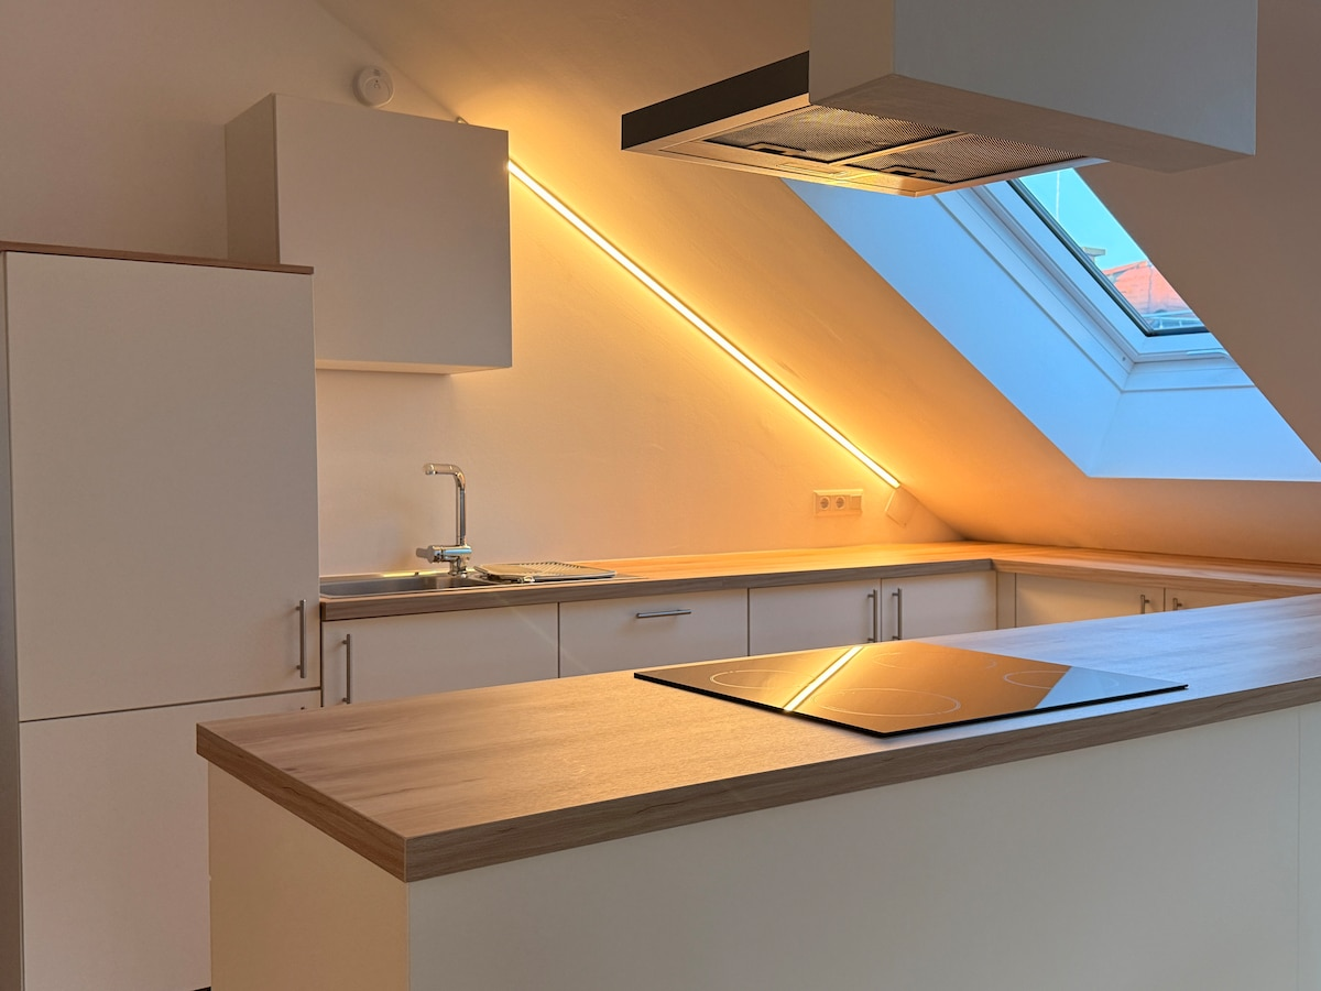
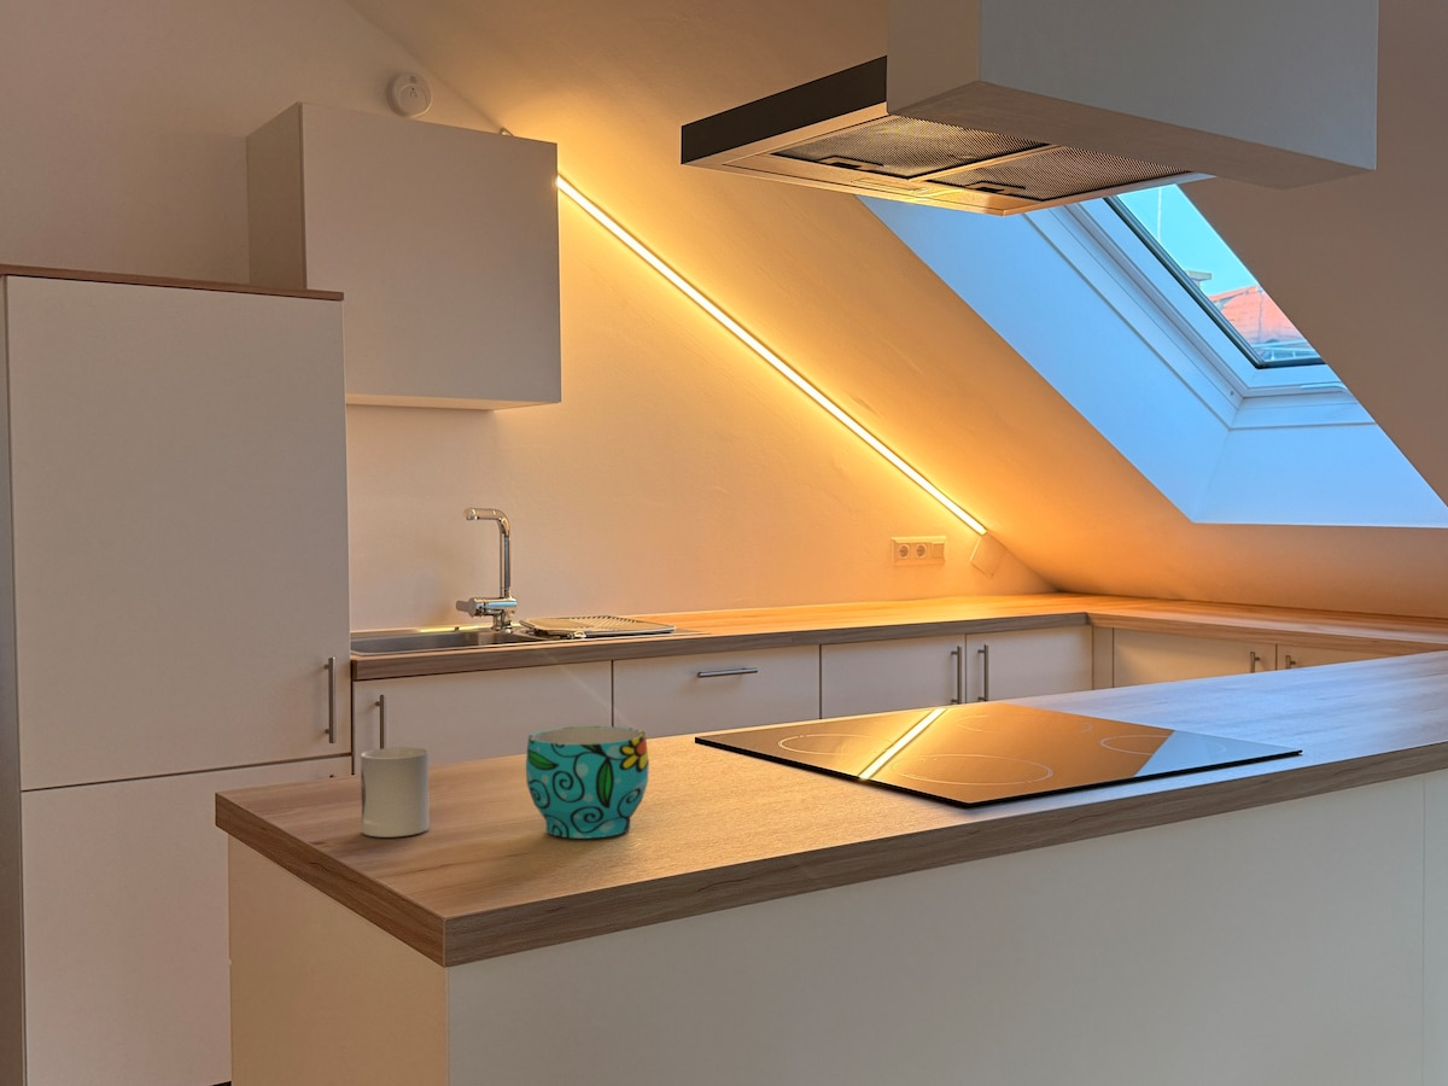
+ cup (399, 788)
+ cup (579, 782)
